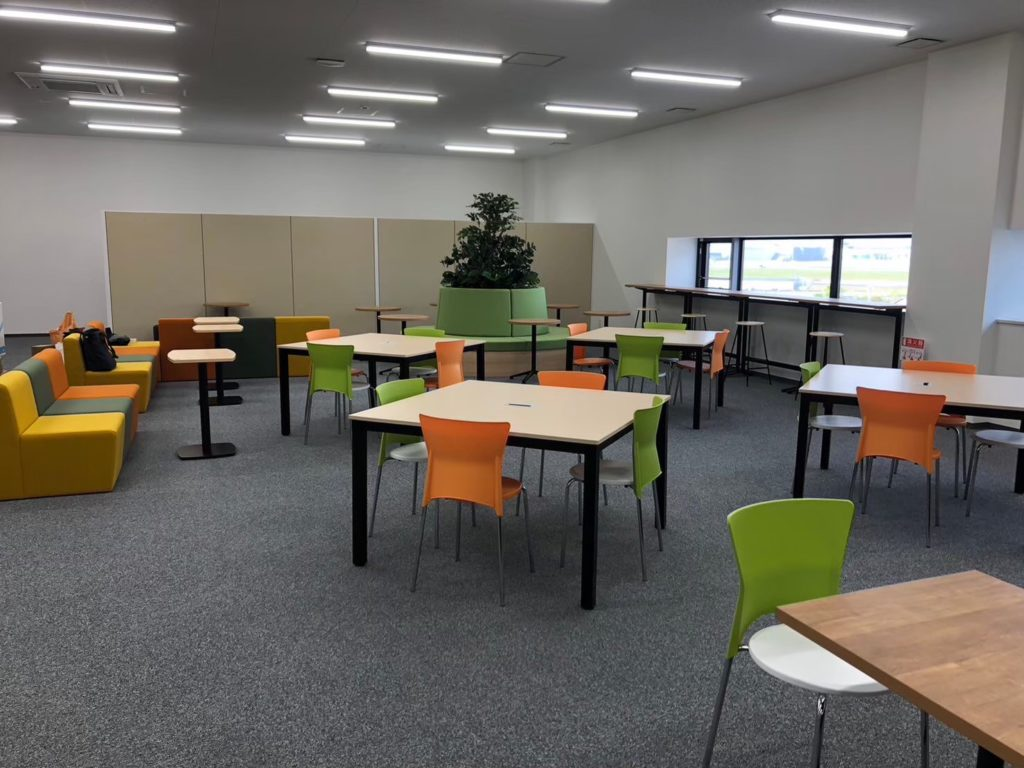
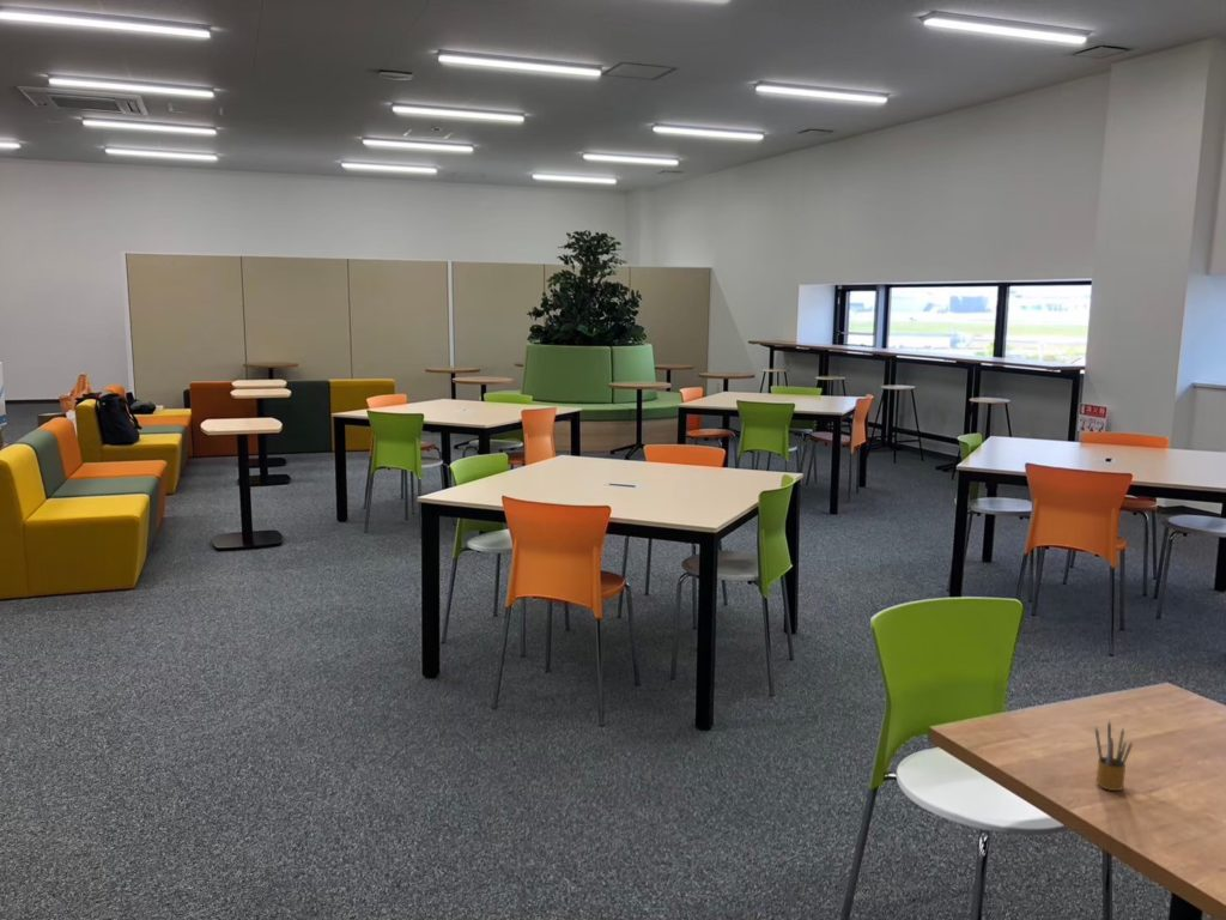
+ pencil box (1111, 755)
